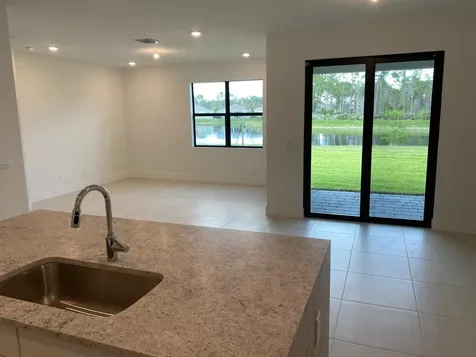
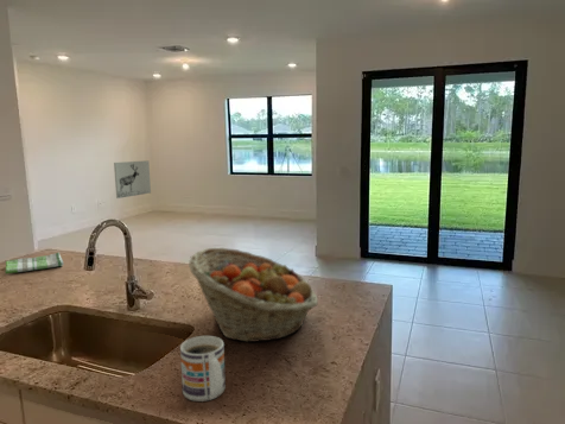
+ mug (203, 369)
+ wall art (133, 178)
+ fruit basket (253, 286)
+ dish towel (34, 262)
